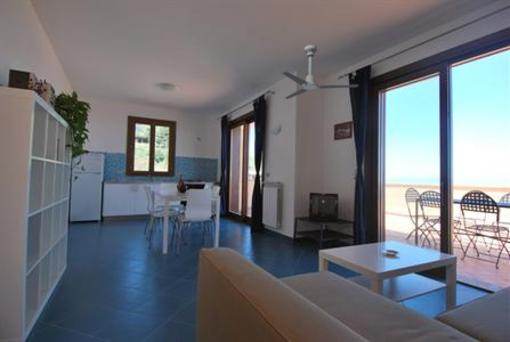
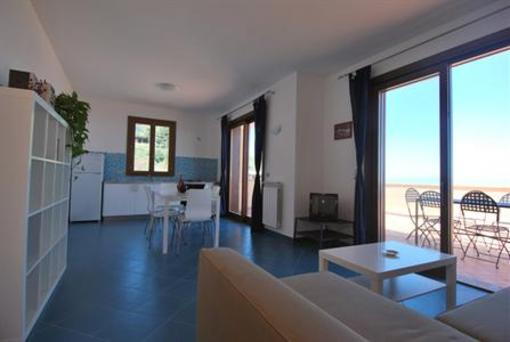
- ceiling fan (311, 66)
